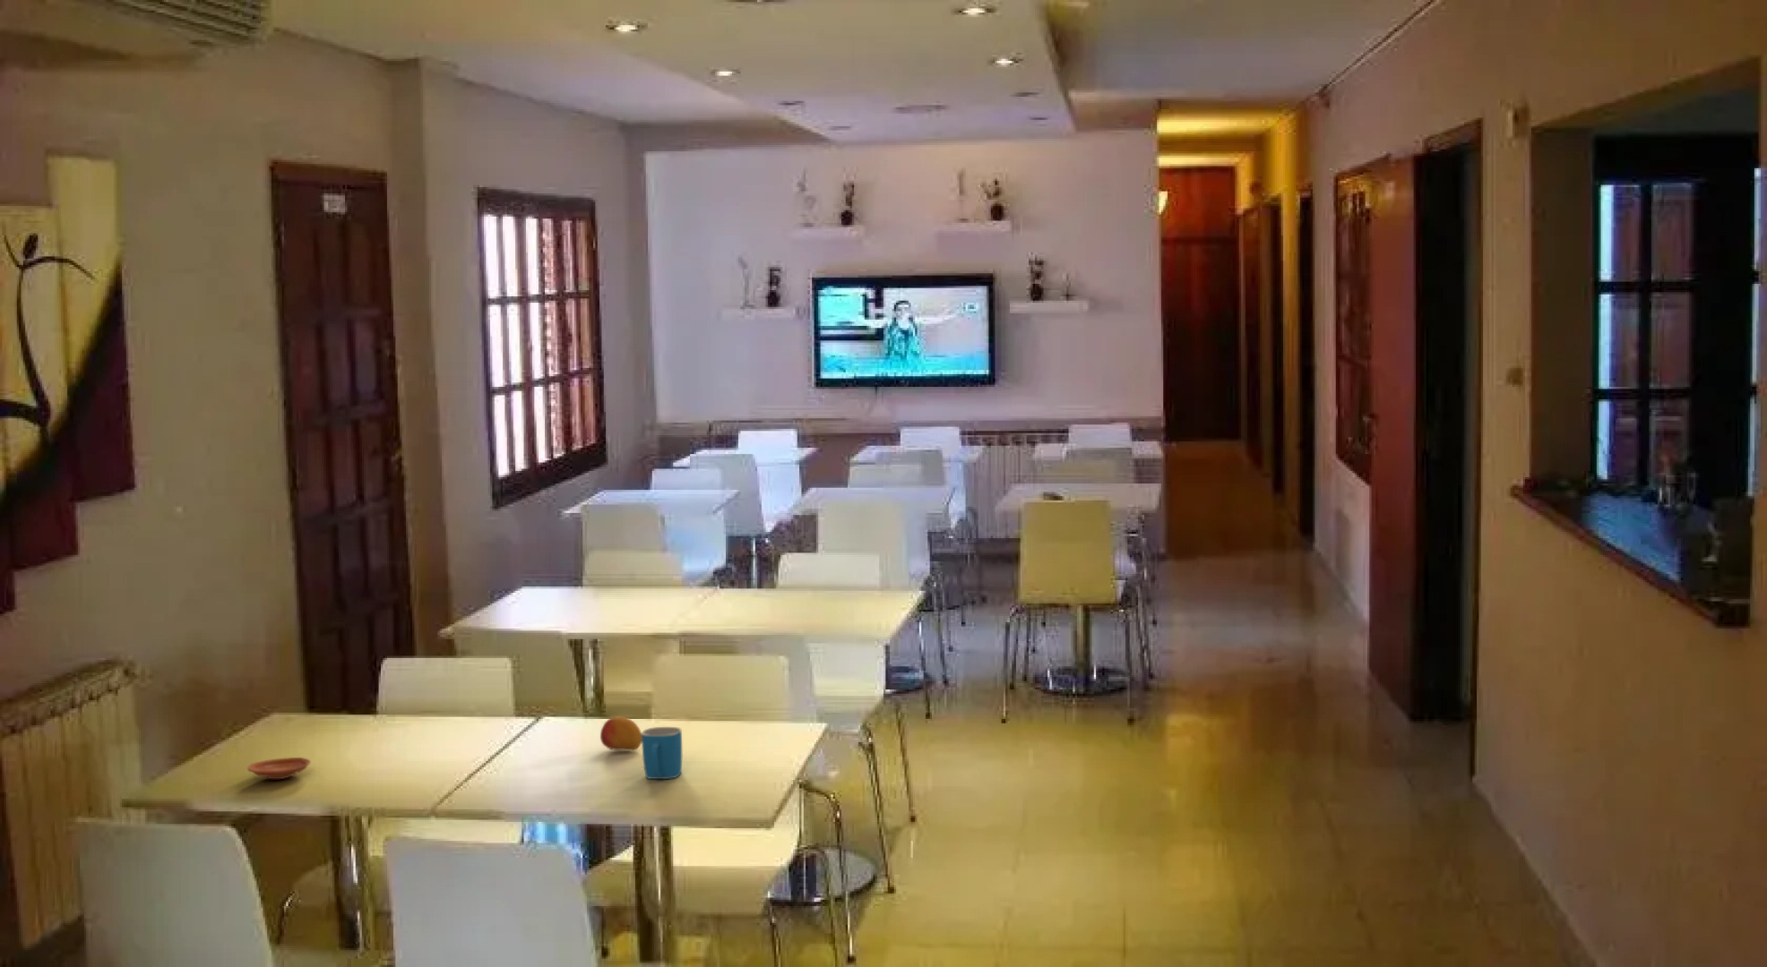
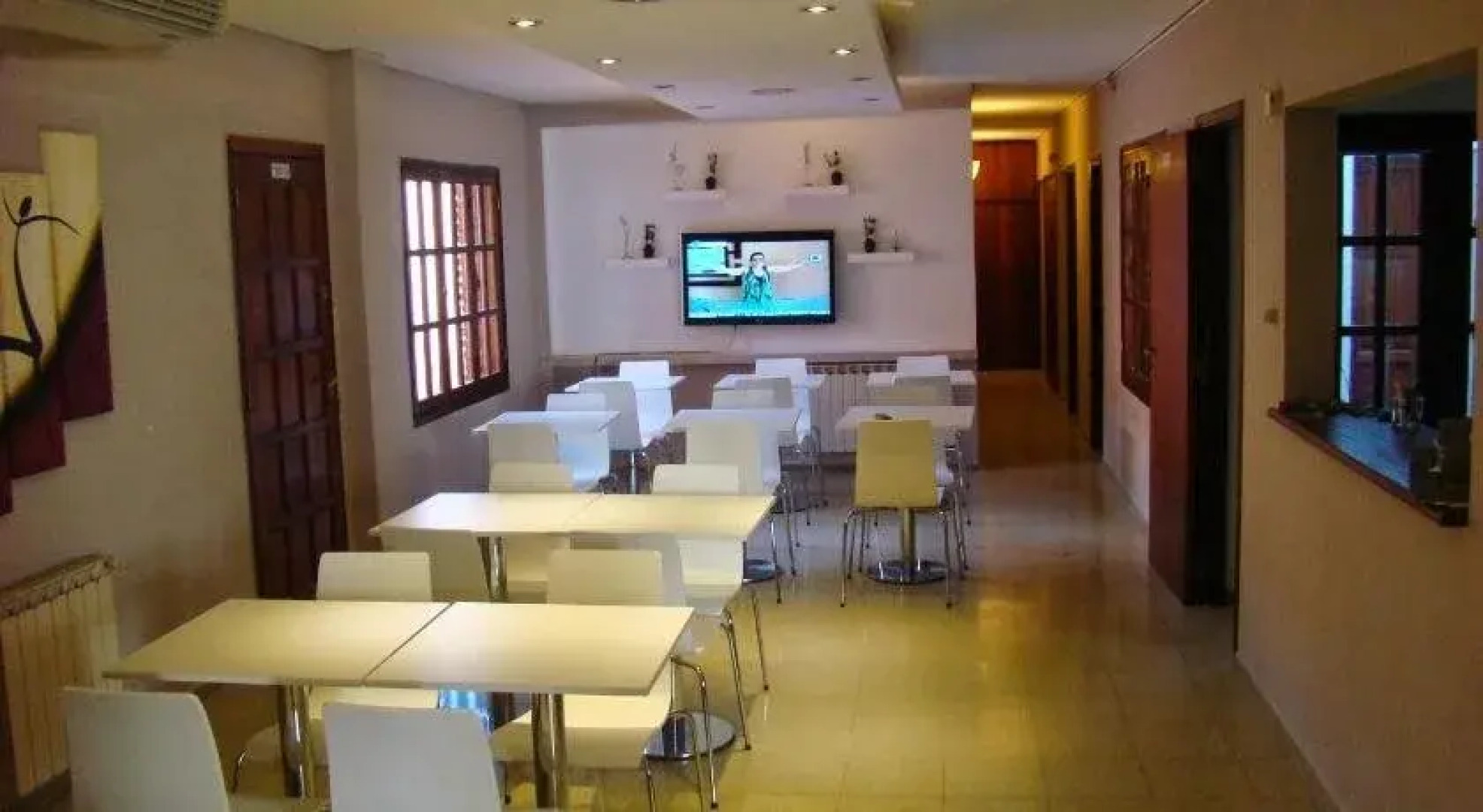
- fruit (621, 734)
- mug (660, 755)
- plate (279, 771)
